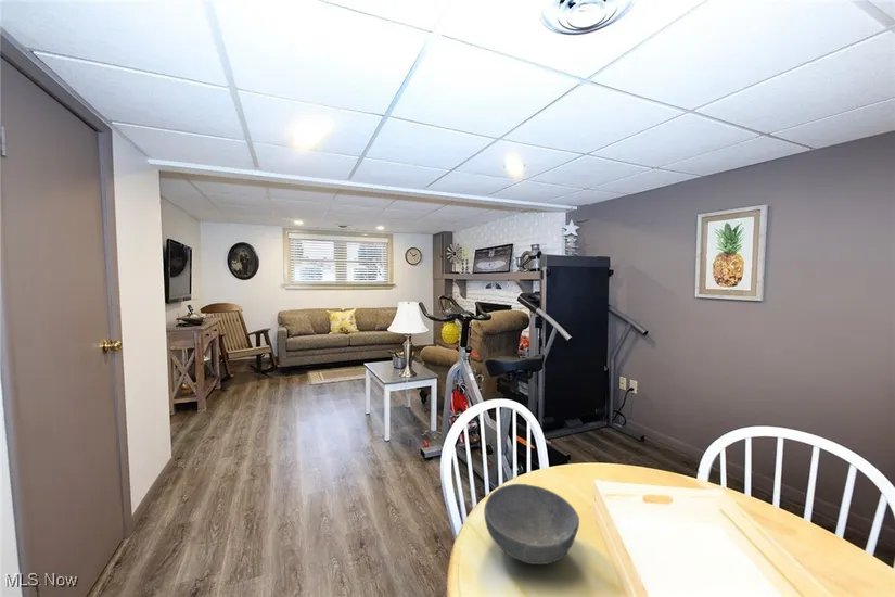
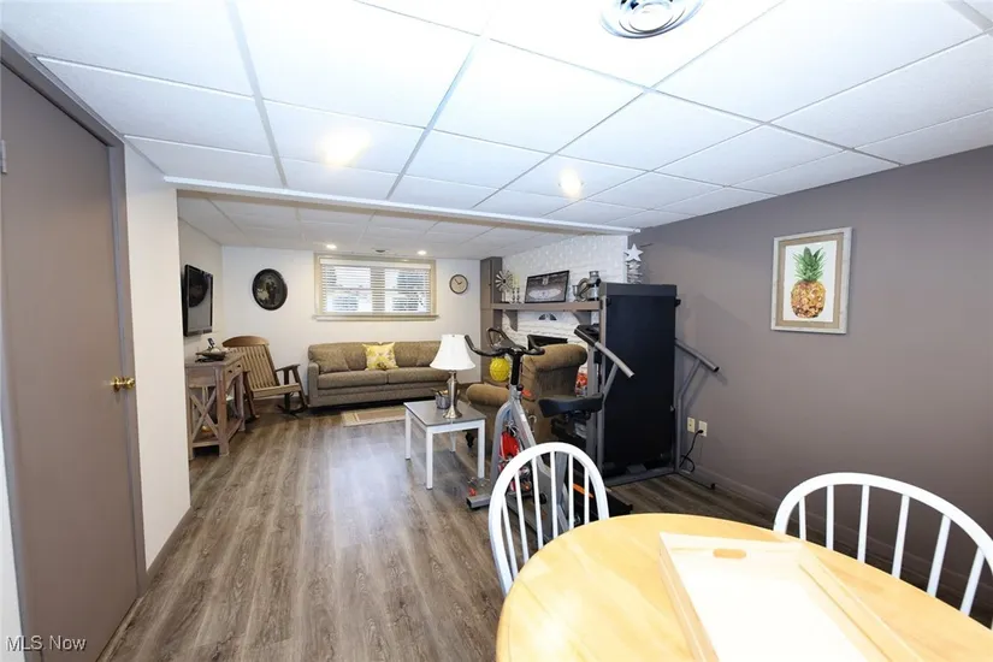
- bowl (529, 528)
